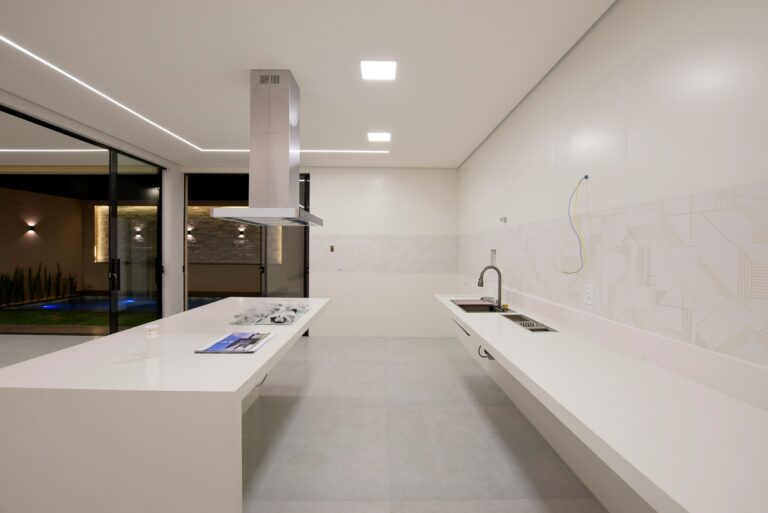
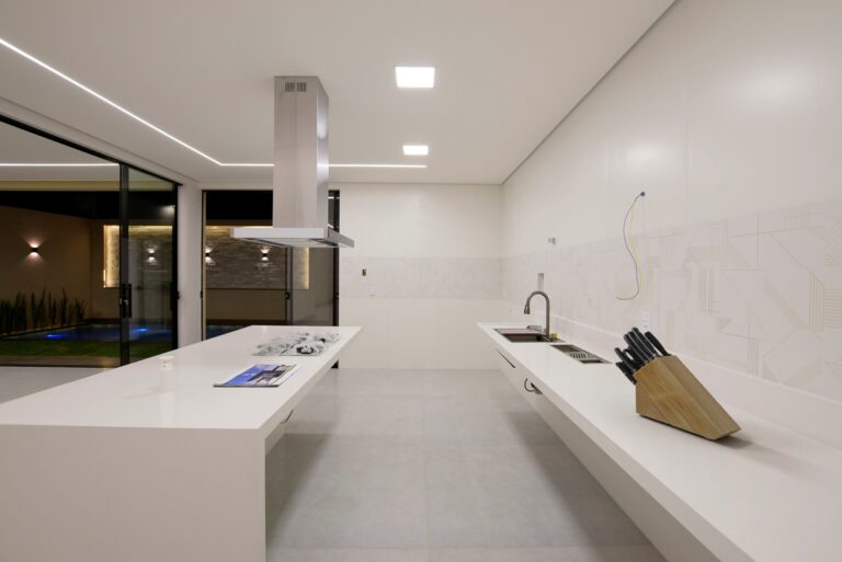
+ knife block (669, 375)
